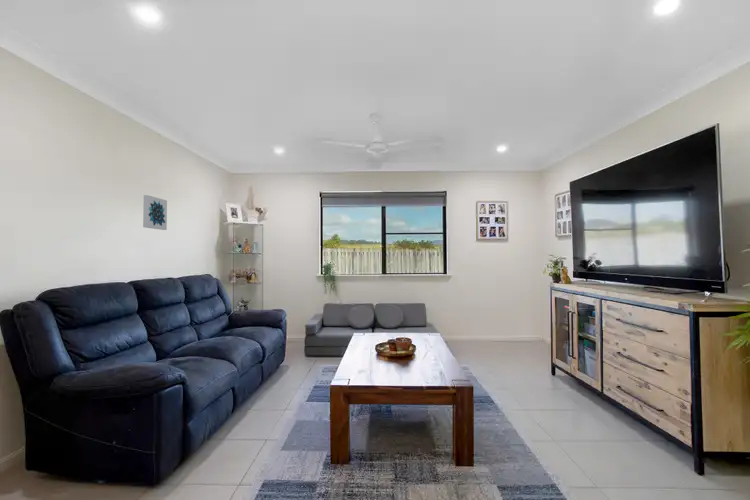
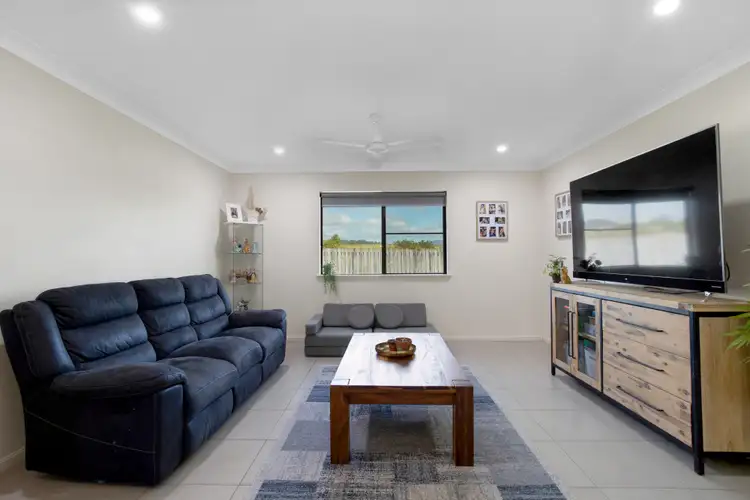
- wall art (155, 213)
